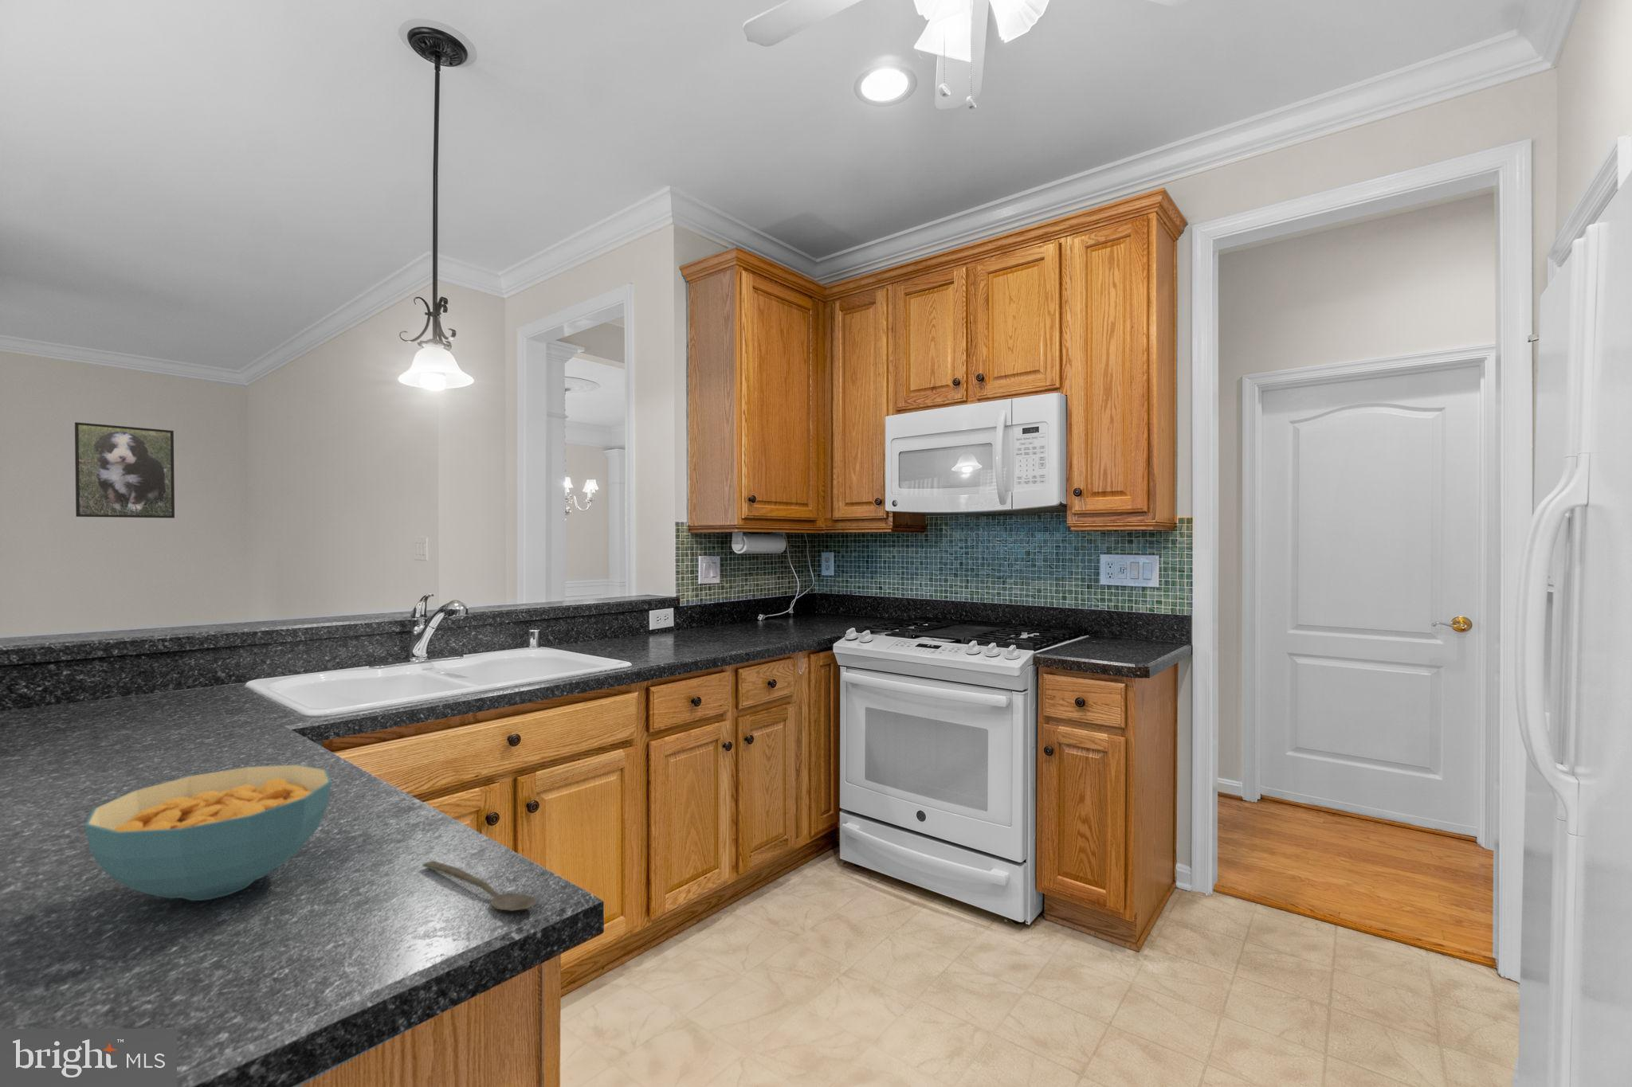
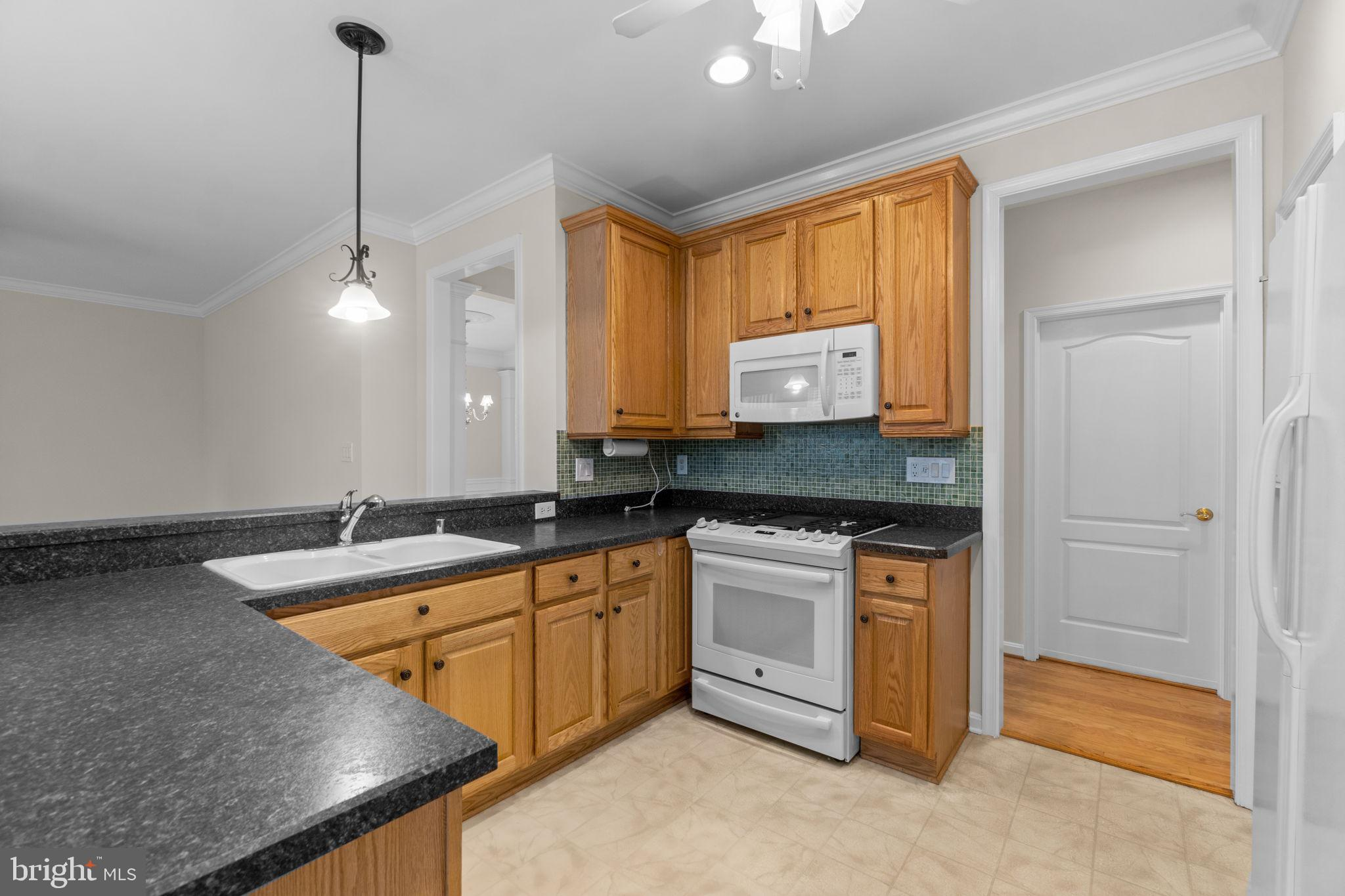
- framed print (126, 472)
- cereal bowl (218, 841)
- spoon (476, 882)
